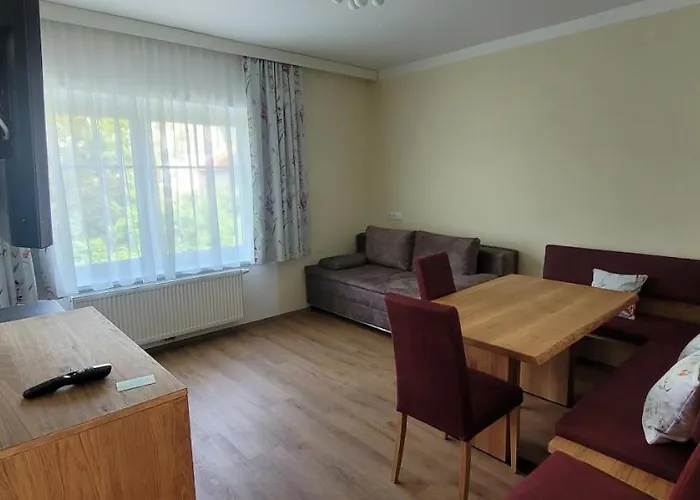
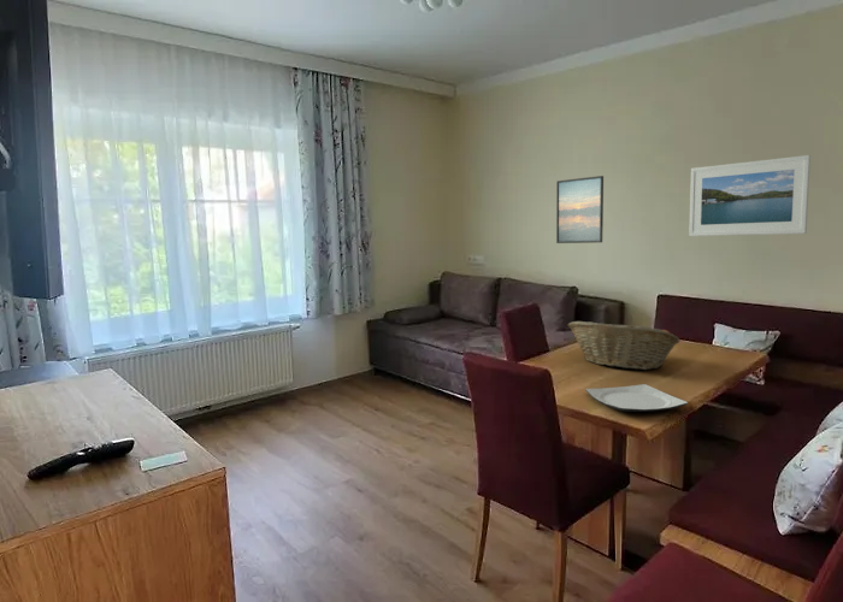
+ plate (633, 399)
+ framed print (578, 211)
+ fruit basket (620, 341)
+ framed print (744, 199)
